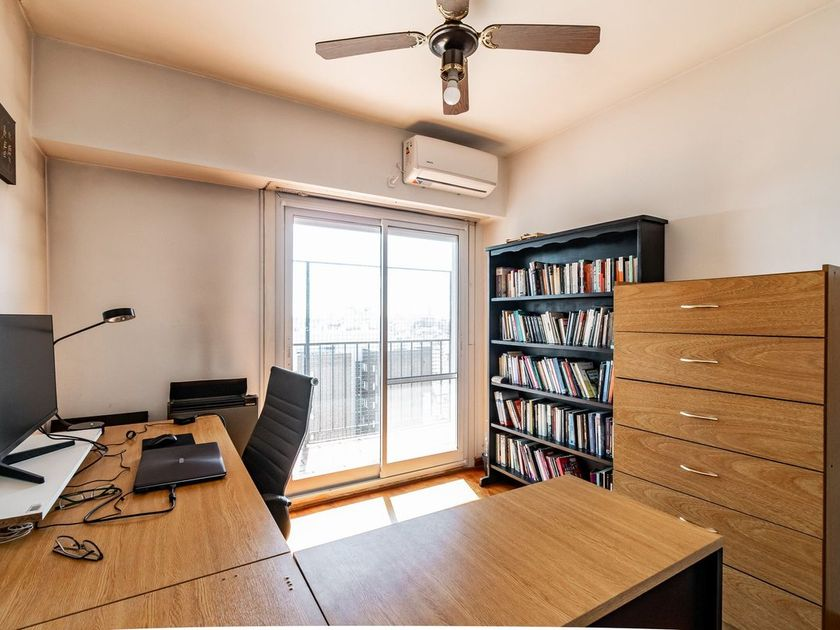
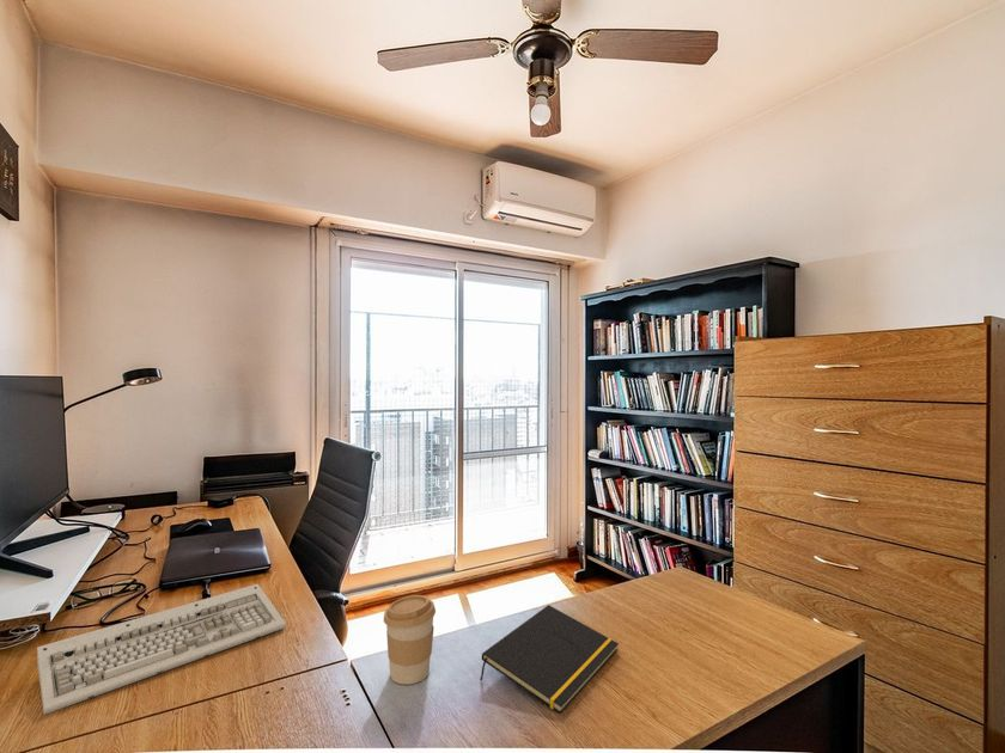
+ keyboard (171, 637)
+ coffee cup (409, 637)
+ notepad (553, 650)
